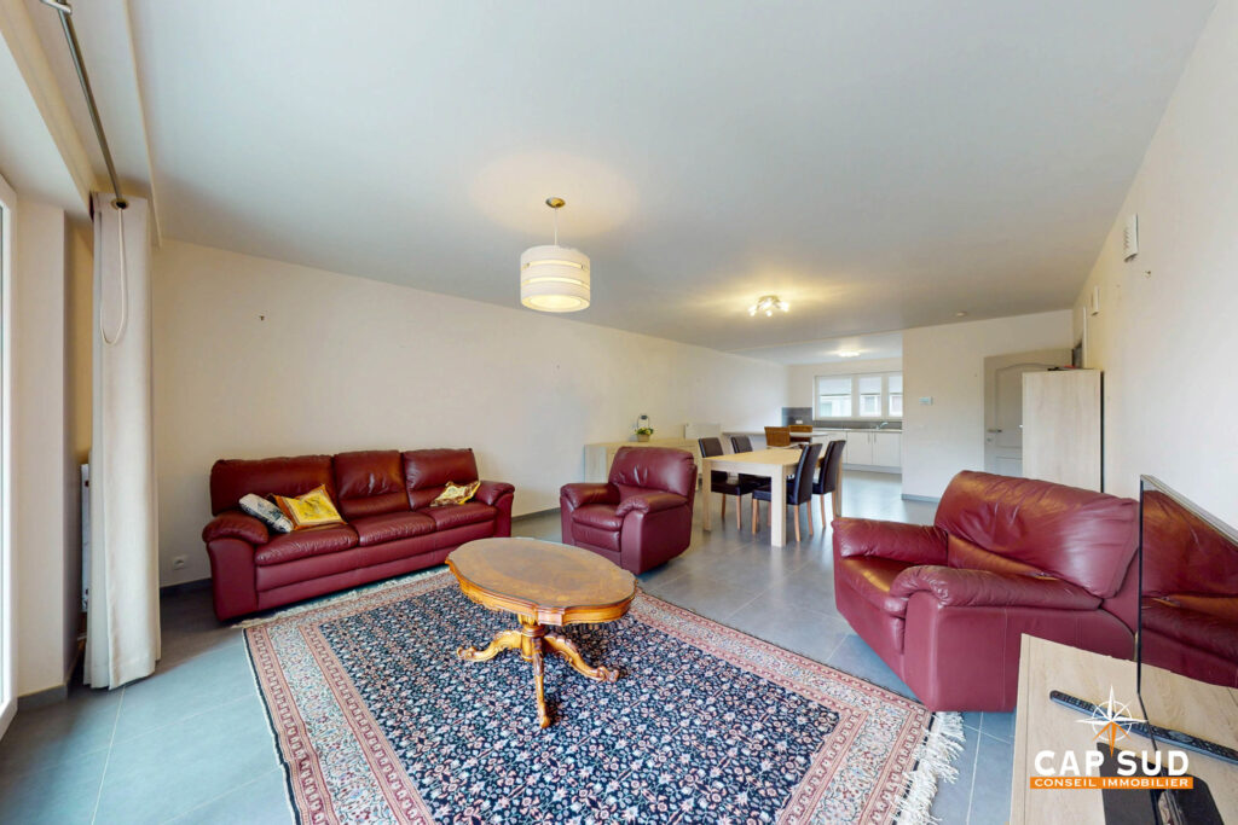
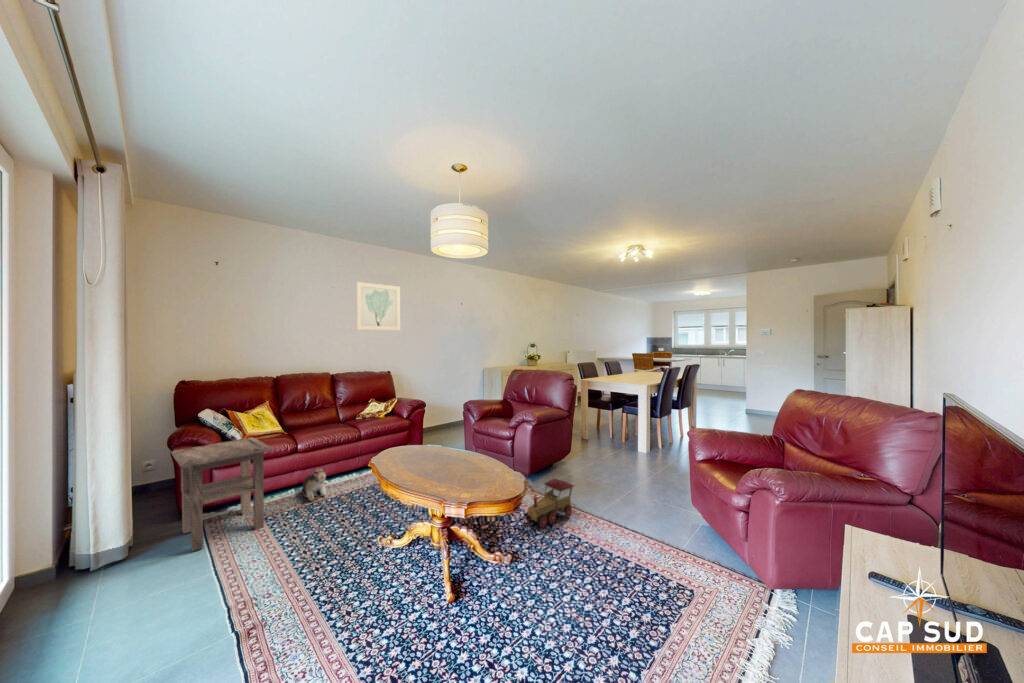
+ toy train (548, 502)
+ plush toy (313, 479)
+ wall art (379, 307)
+ side table (223, 488)
